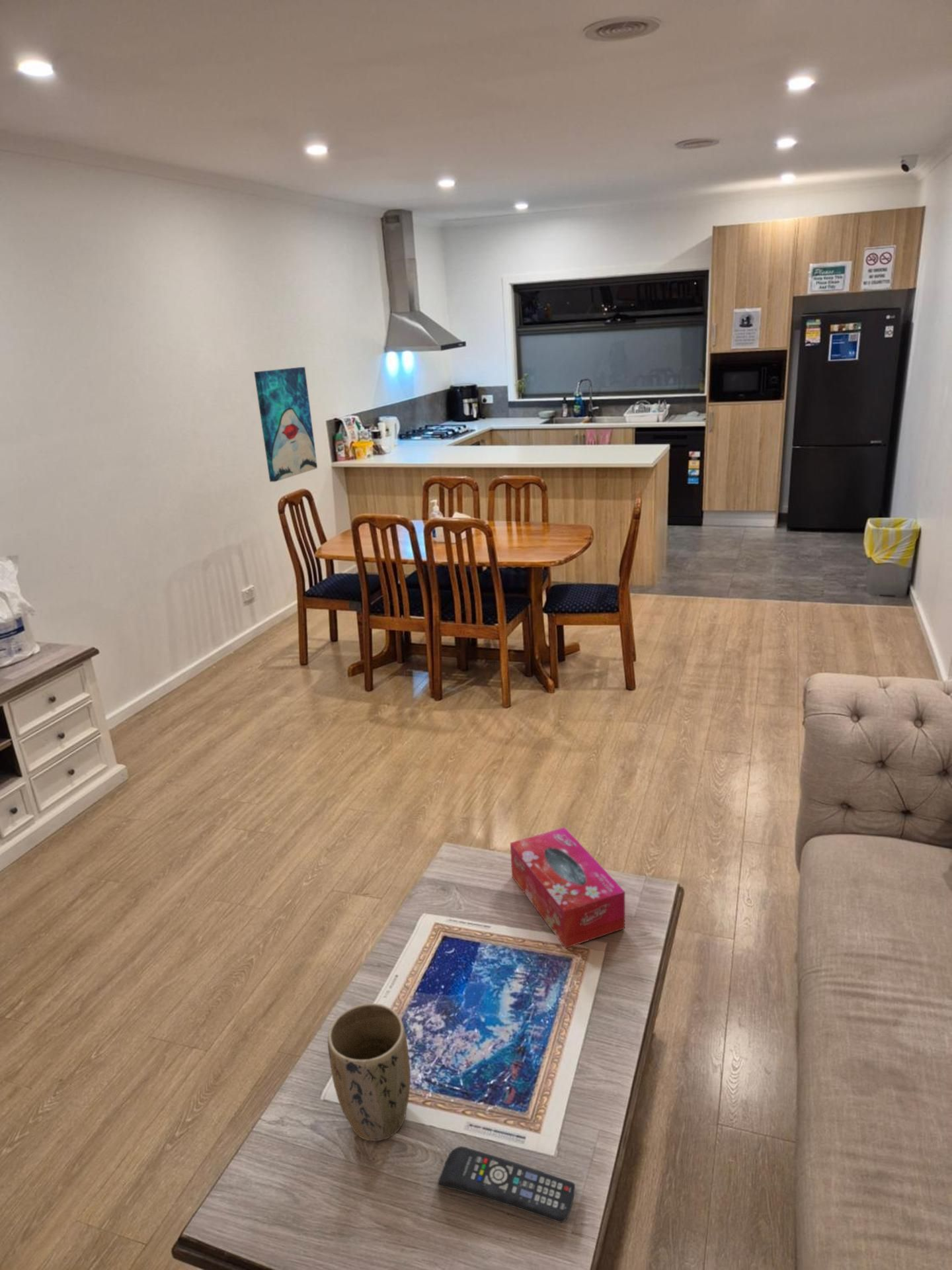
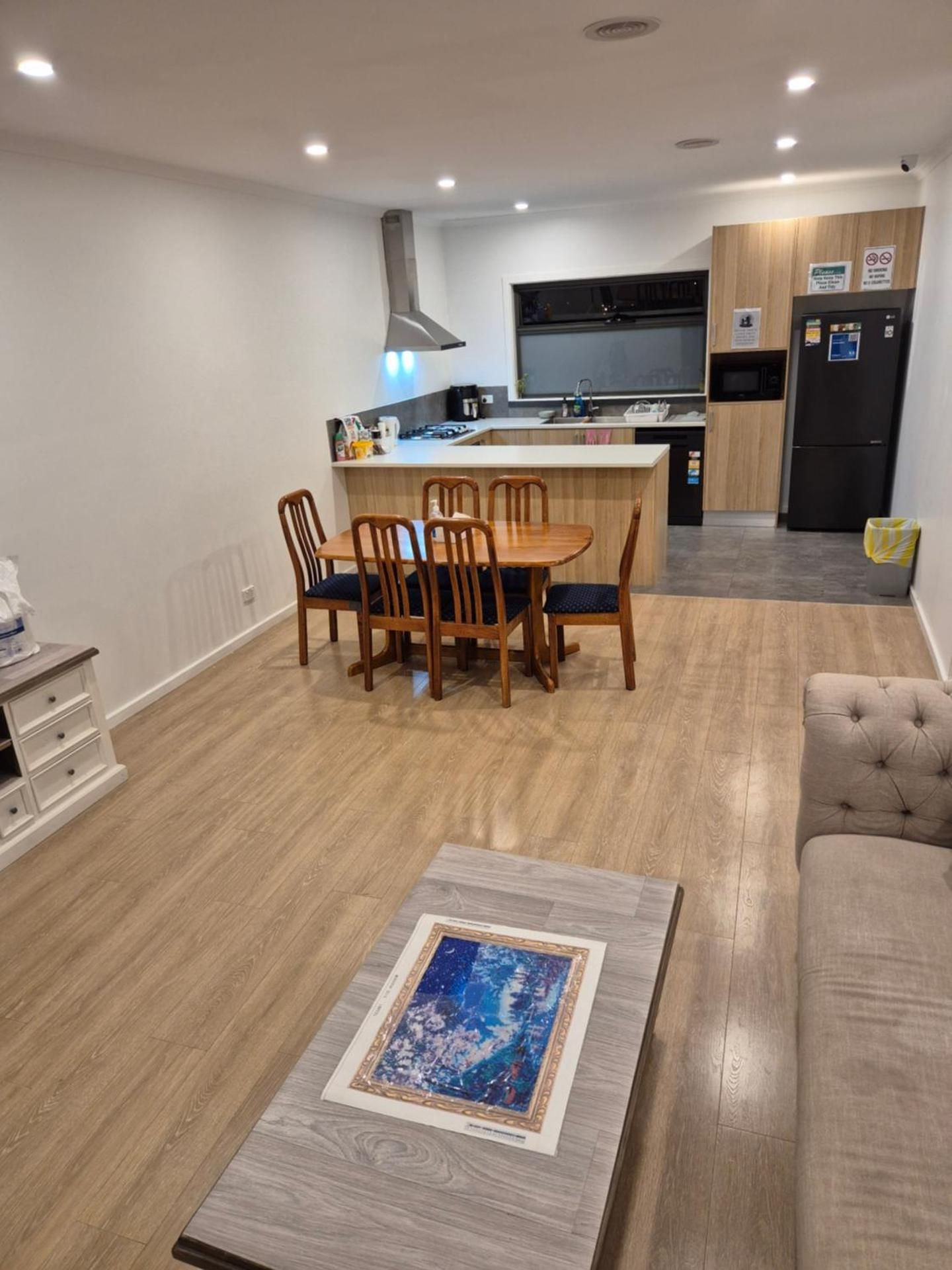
- plant pot (372, 1075)
- remote control (505, 1183)
- wall art (288, 423)
- tissue box (565, 884)
